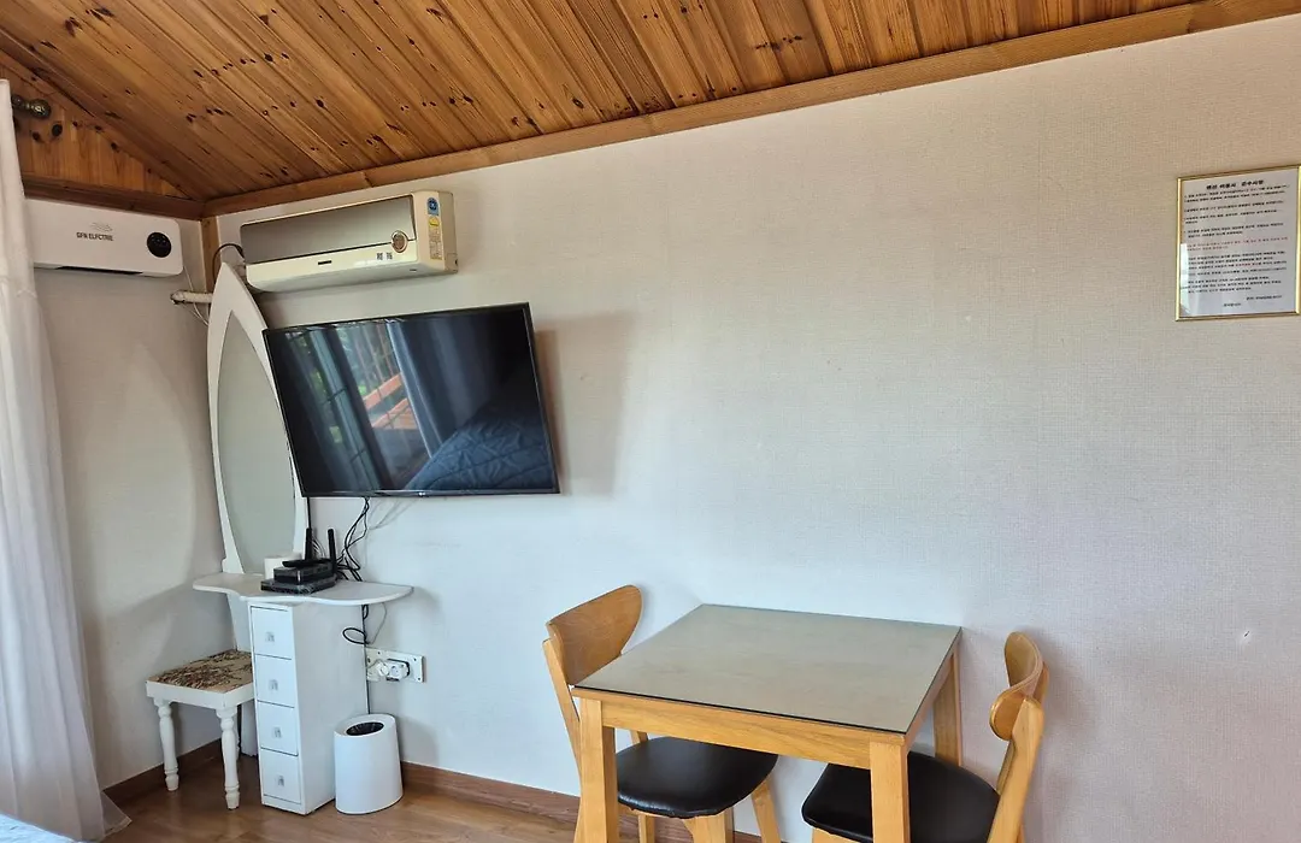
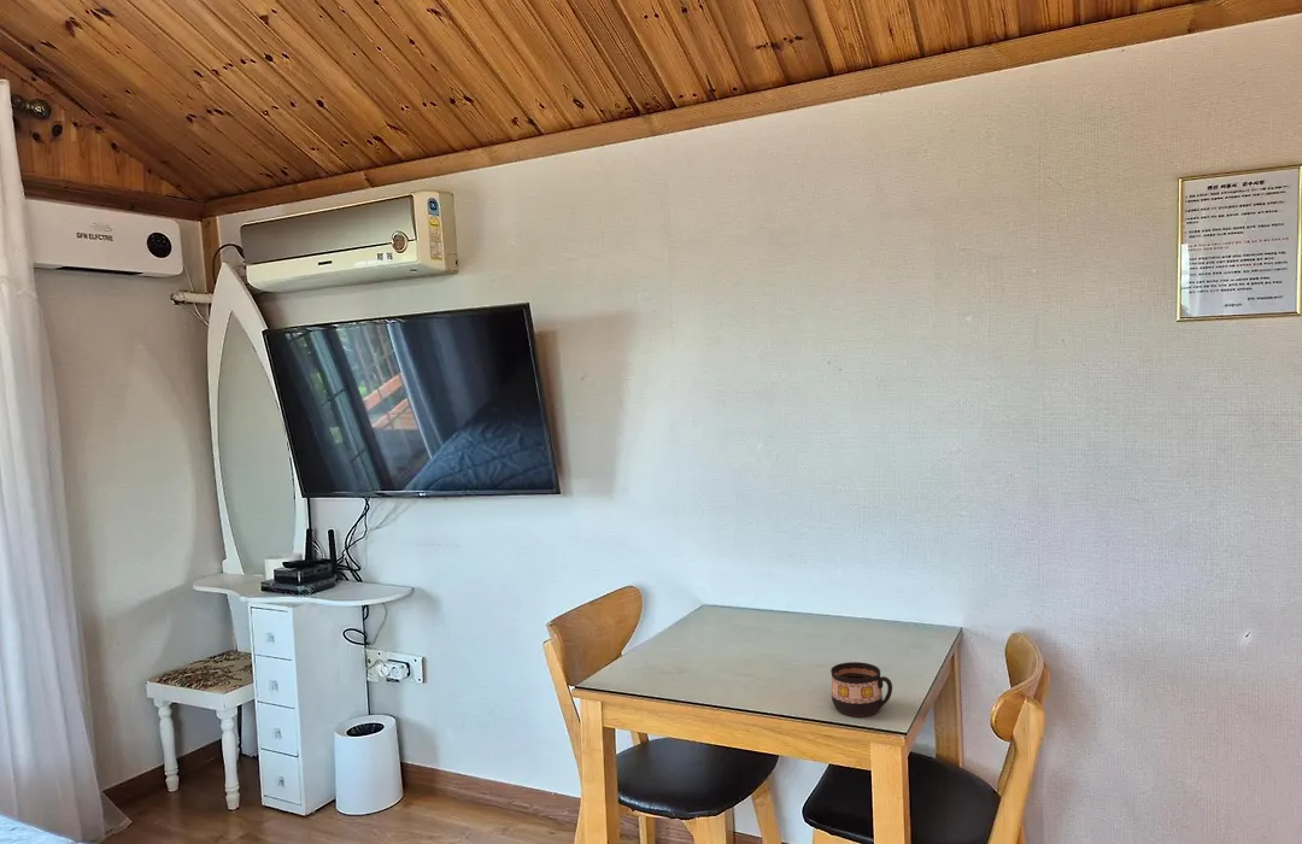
+ cup (857, 690)
